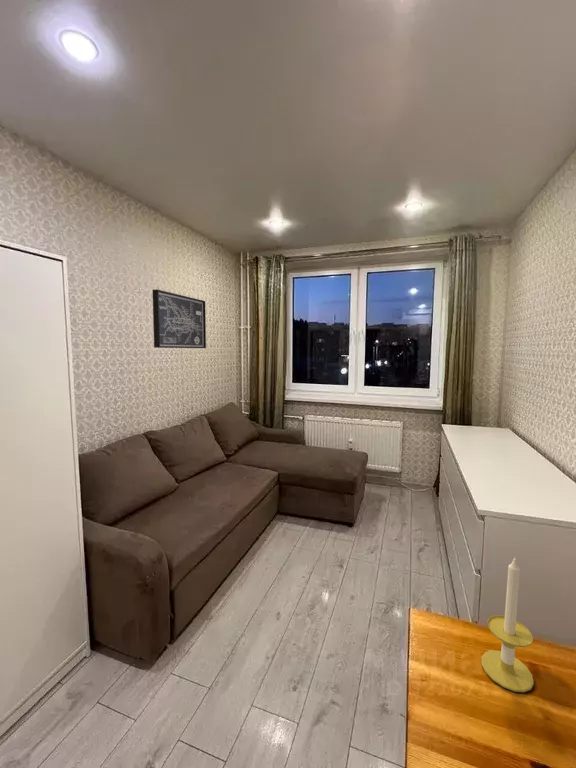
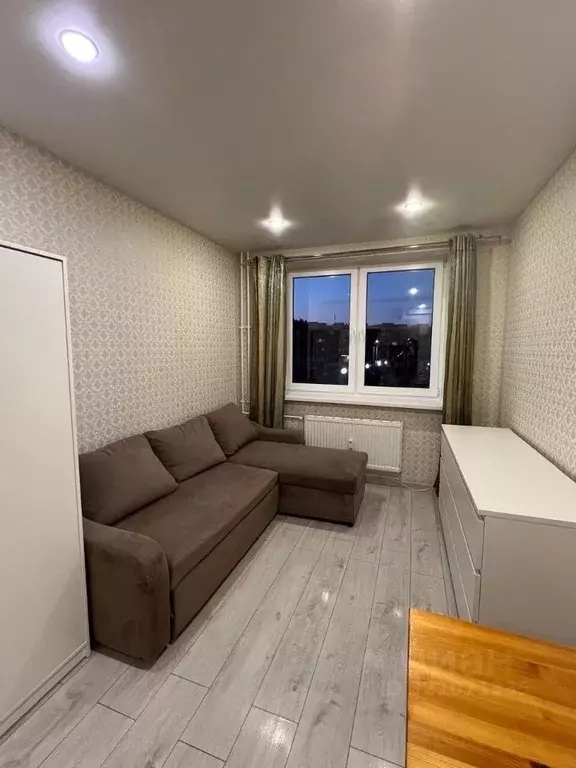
- wall art (182, 322)
- candle (510, 614)
